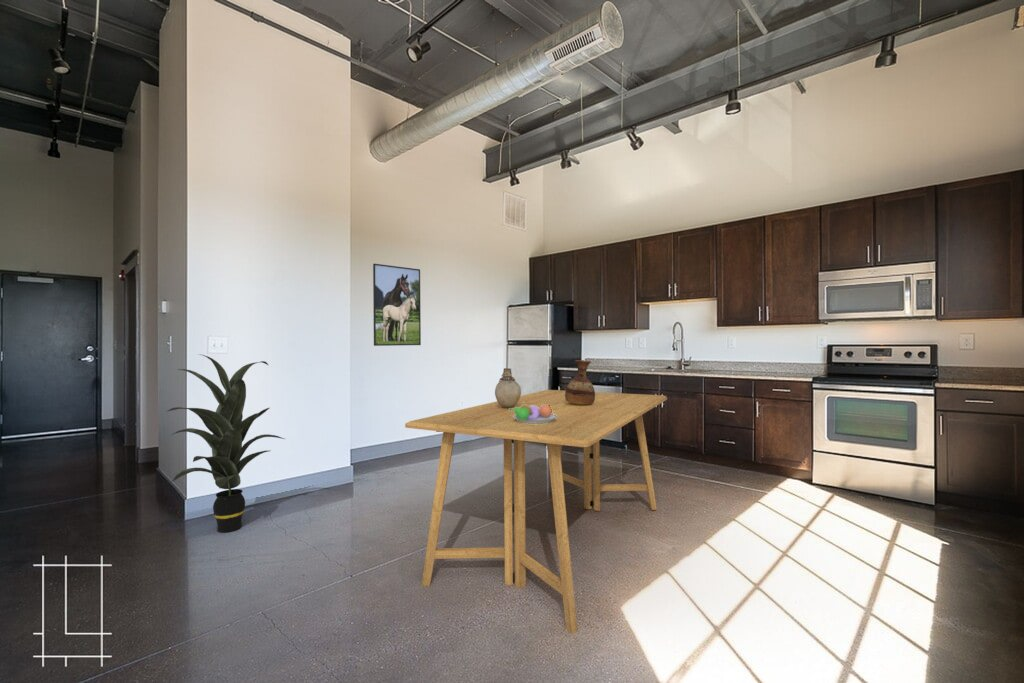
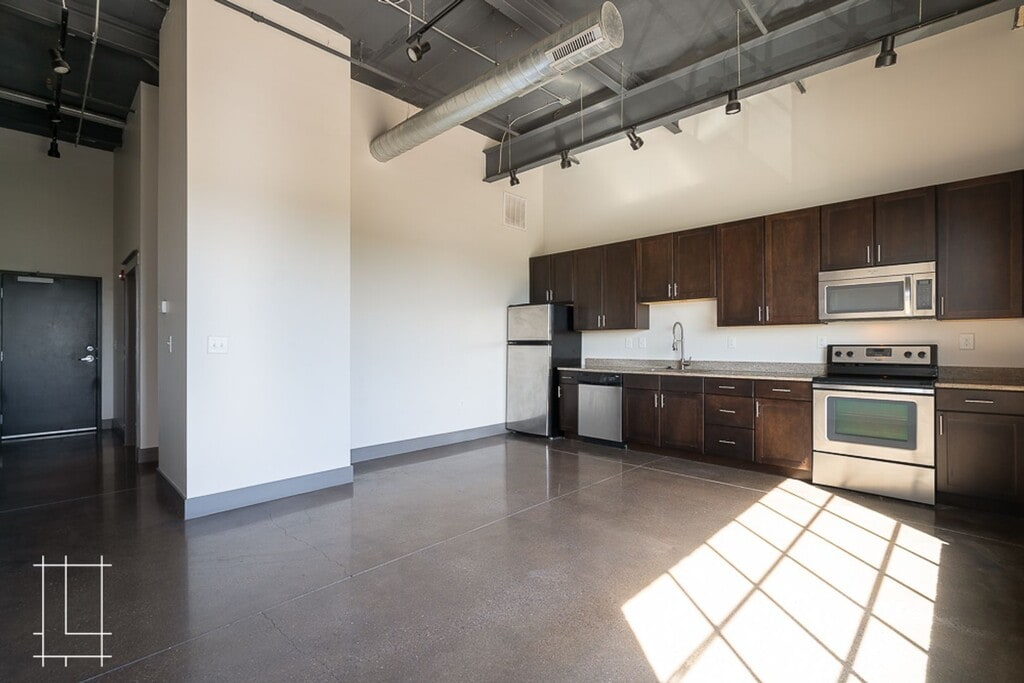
- ceramic pitcher (579, 382)
- fruit bowl (533, 411)
- indoor plant (220, 441)
- dining table (559, 473)
- vase (508, 387)
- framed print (397, 306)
